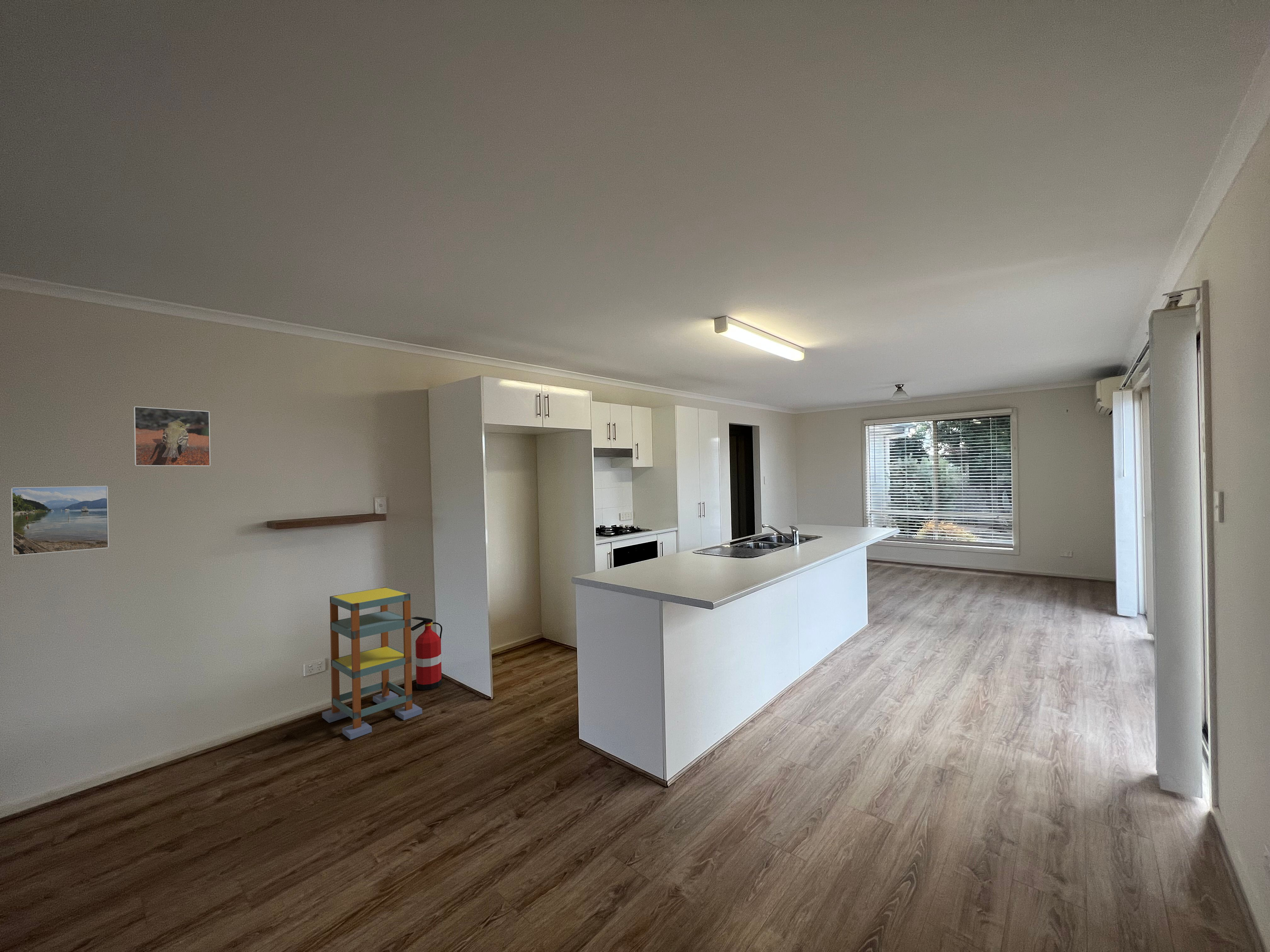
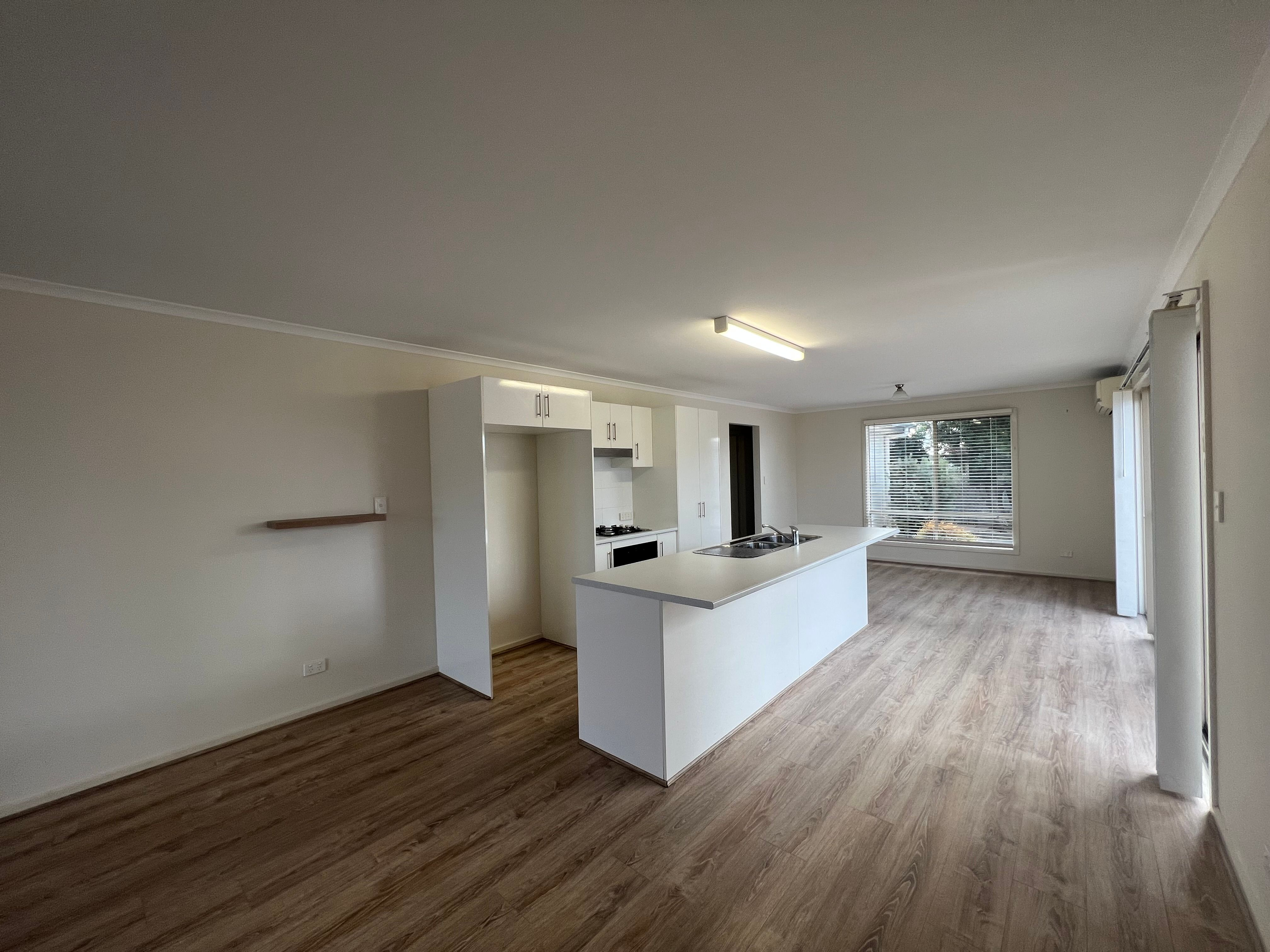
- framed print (173, 438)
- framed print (62, 519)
- shelving unit (371, 655)
- fire extinguisher (427, 650)
